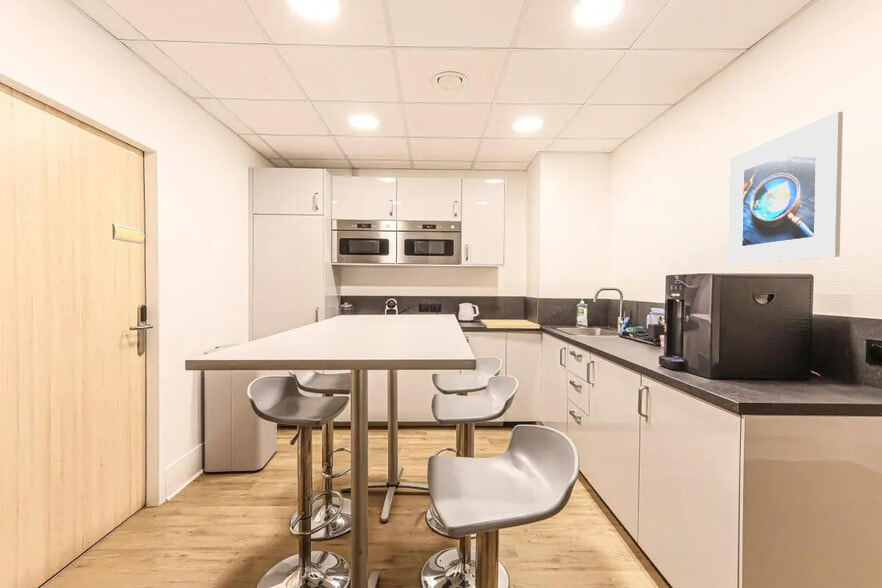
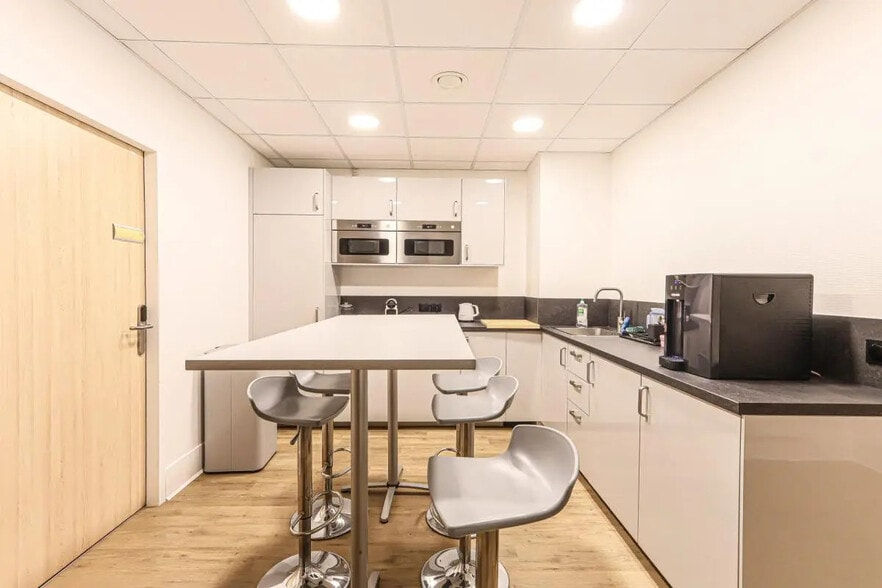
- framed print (776, 200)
